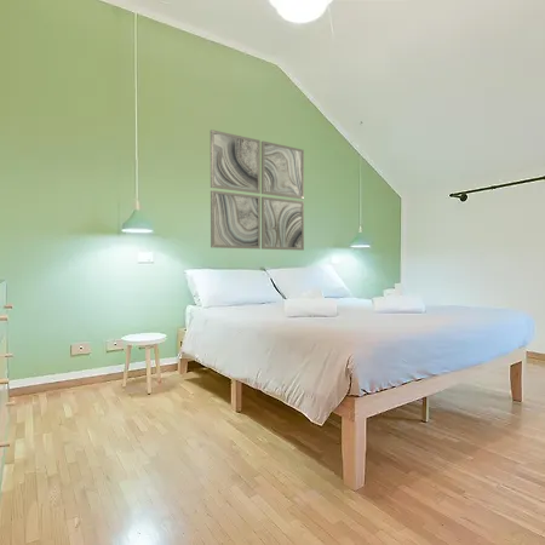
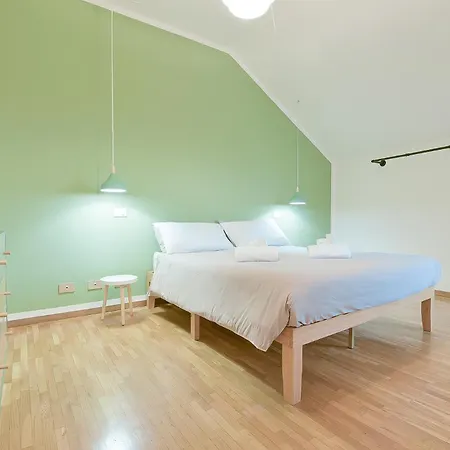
- wall art (259, 196)
